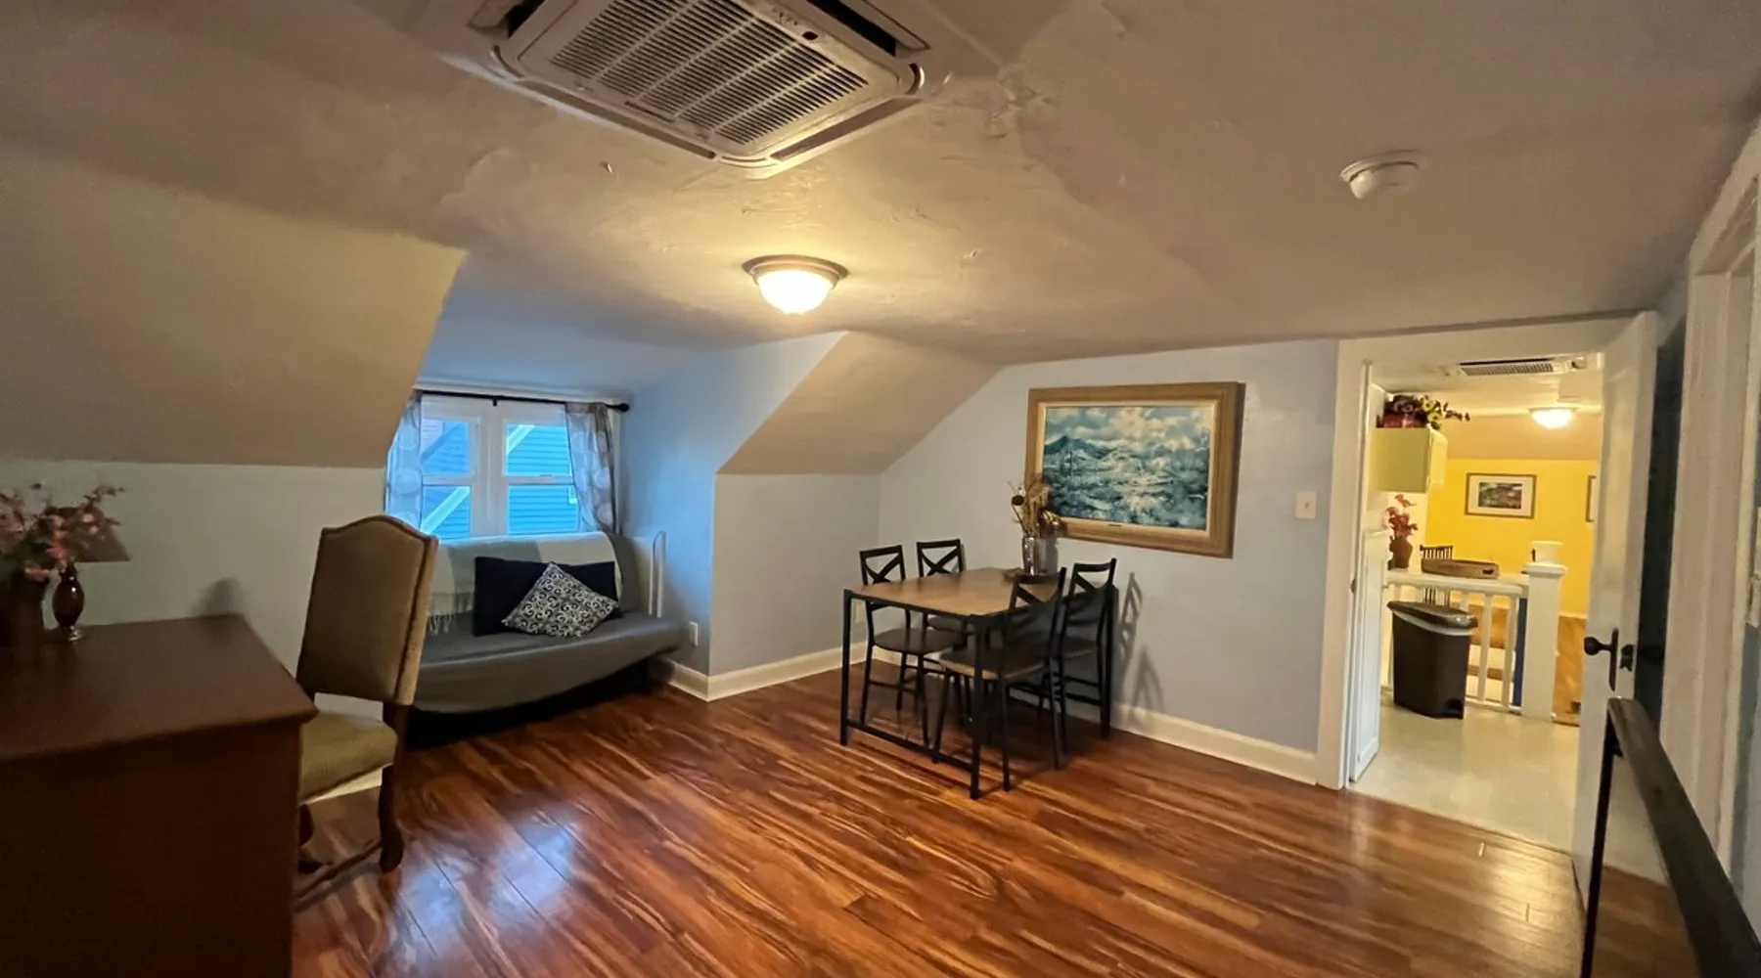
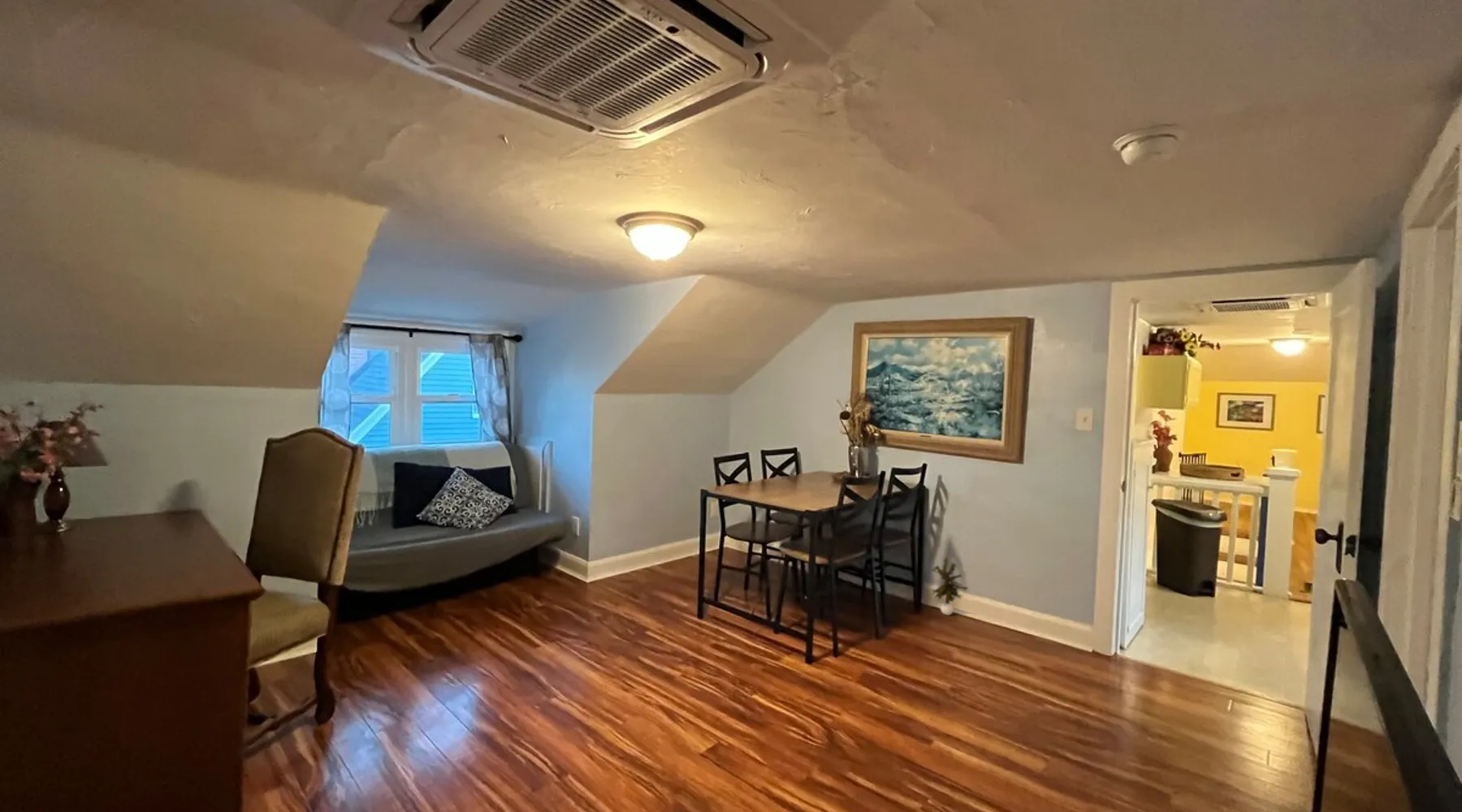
+ potted plant (946, 586)
